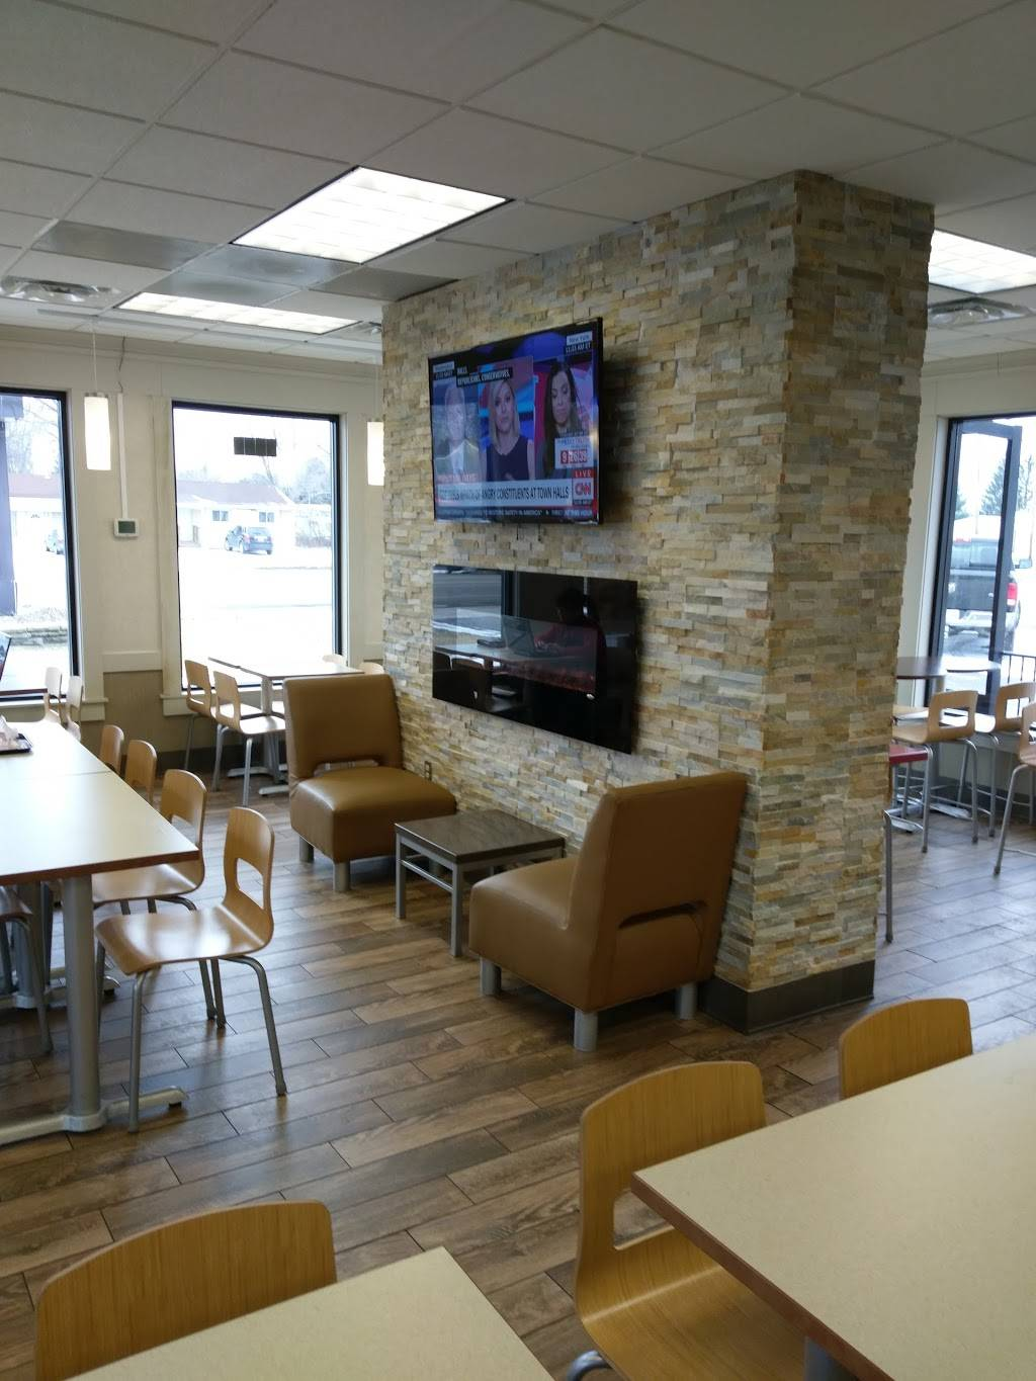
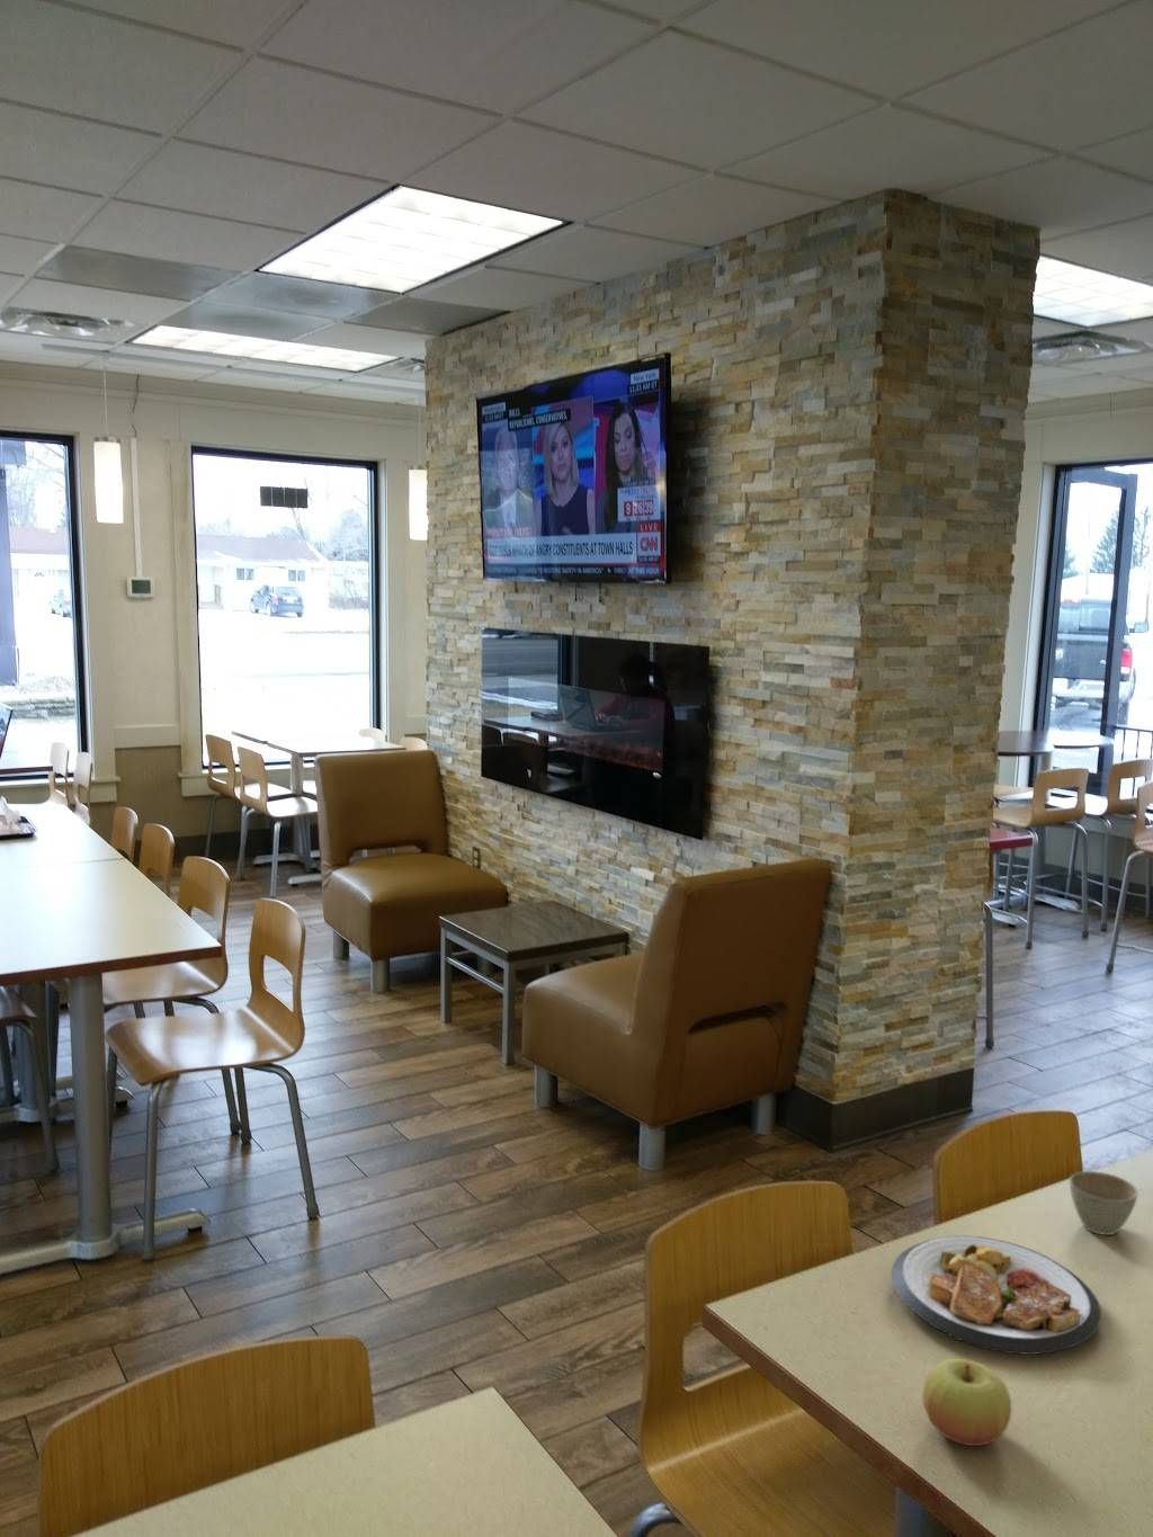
+ apple (966, 1400)
+ plate (993, 1285)
+ flower pot (1101, 1206)
